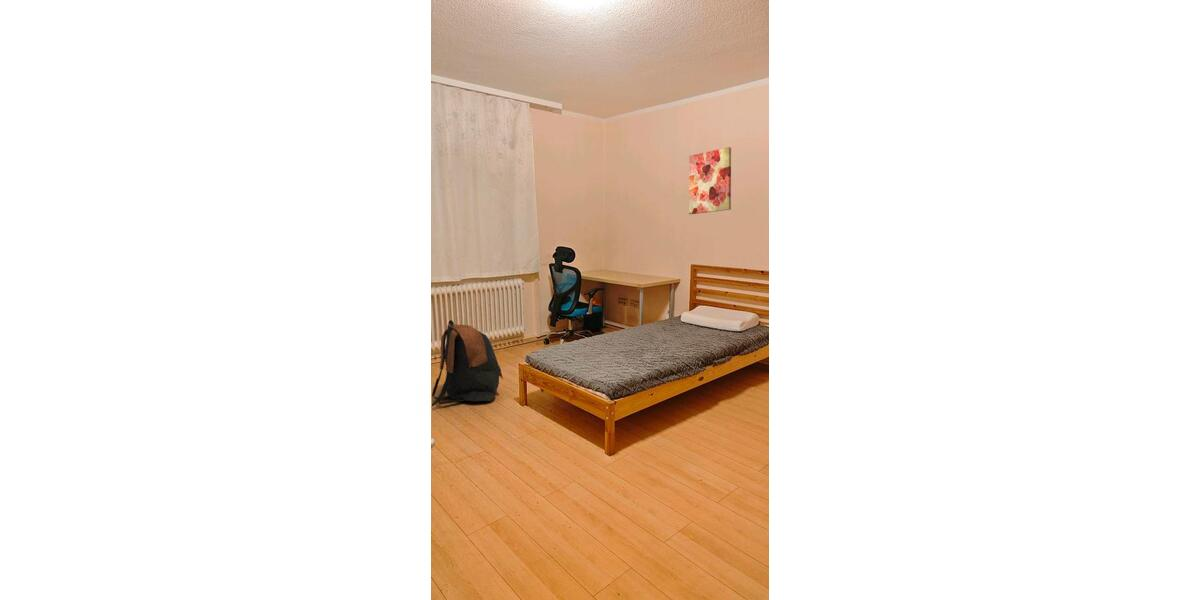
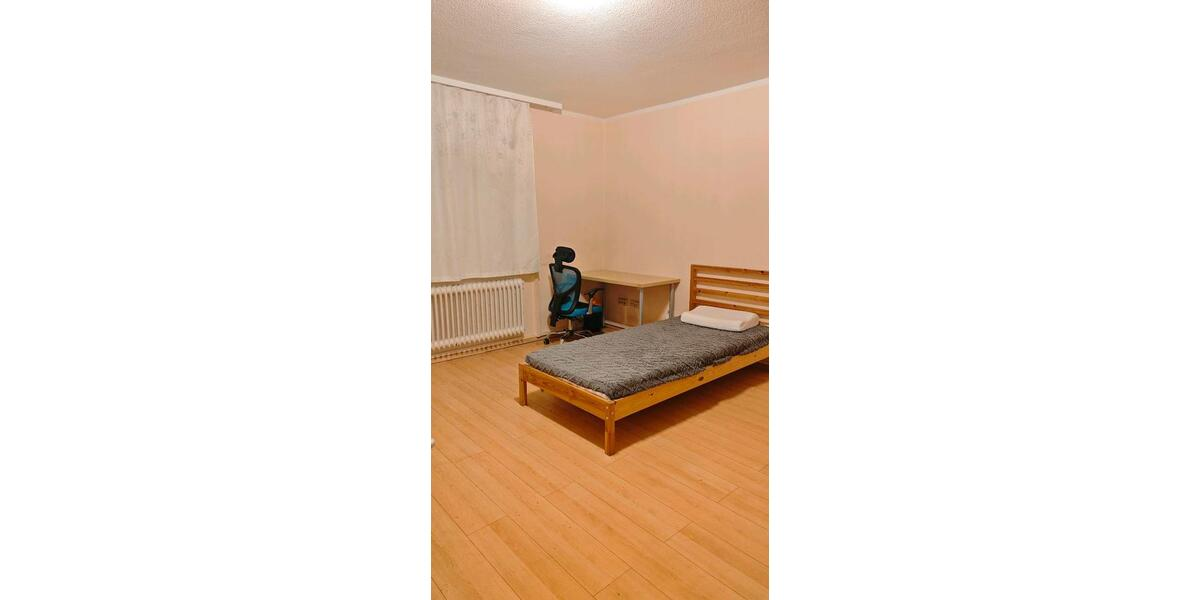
- wall art (709, 181)
- backpack (464, 359)
